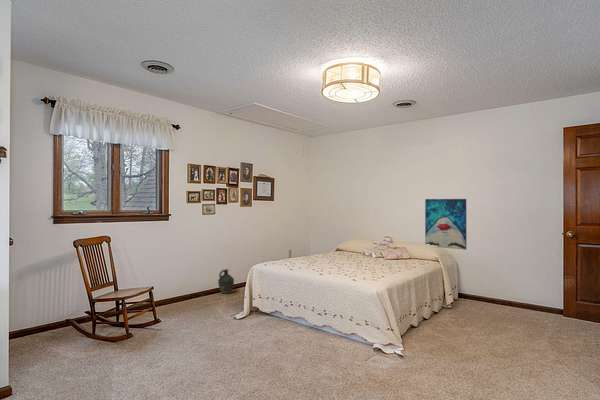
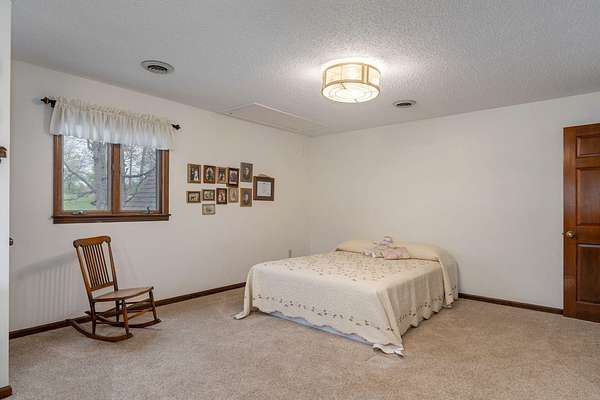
- ceramic jug (226, 281)
- wall art (445, 223)
